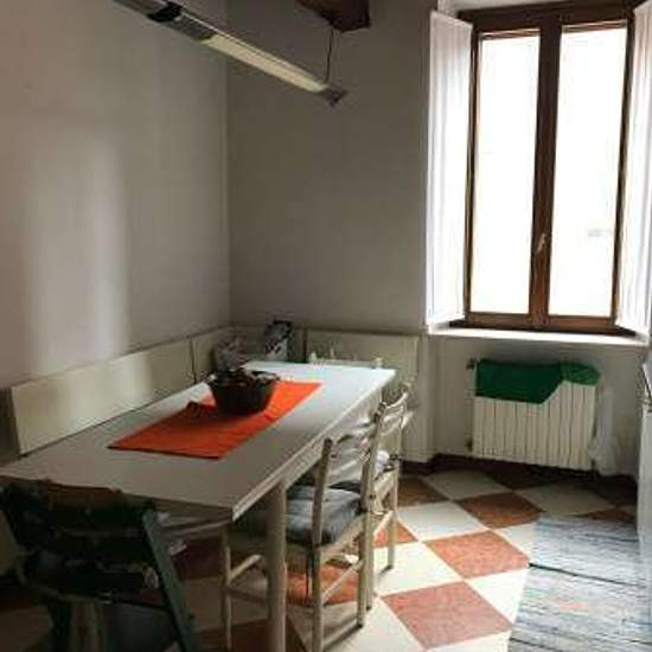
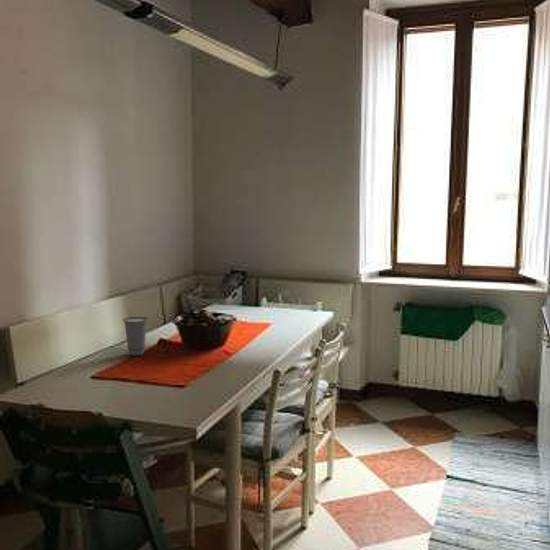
+ cup (136, 336)
